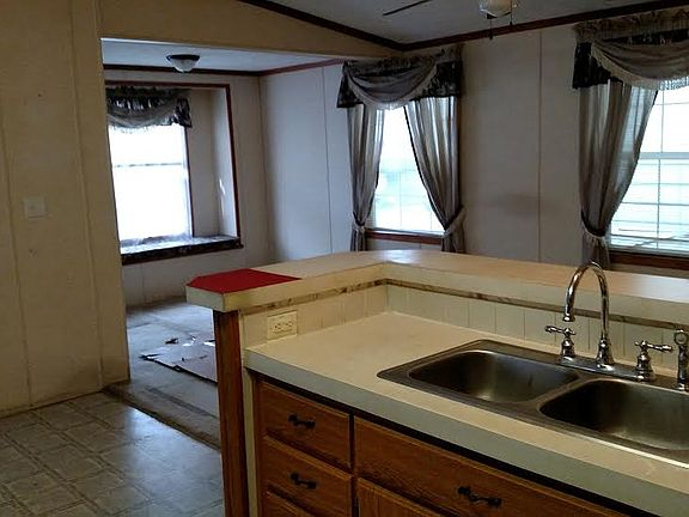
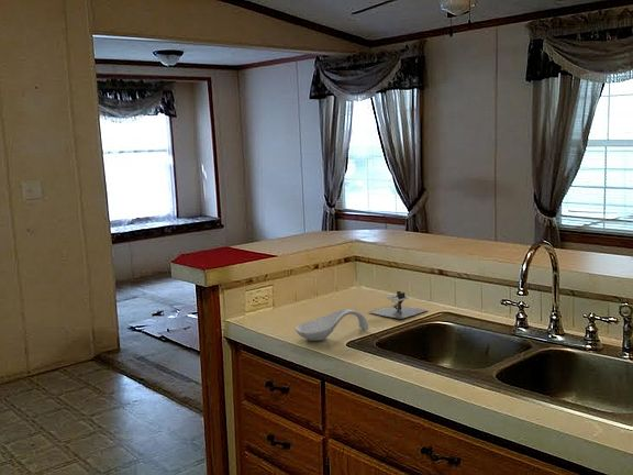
+ architectural model (398, 301)
+ spoon rest (332, 323)
